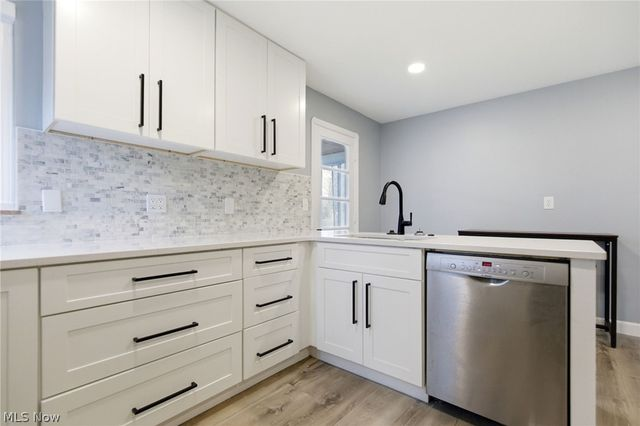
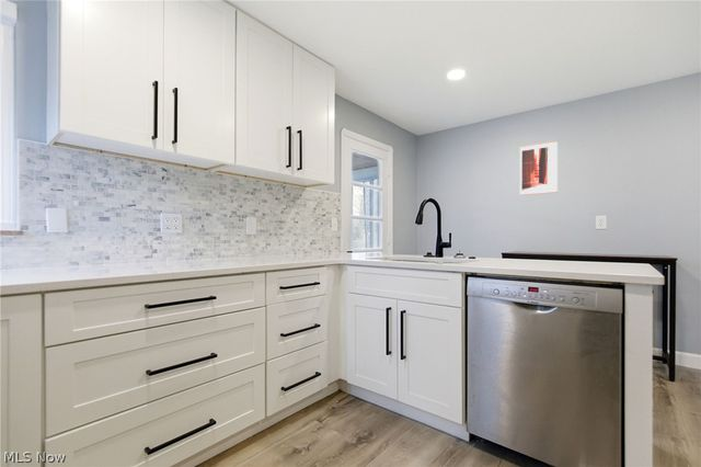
+ wall art (538, 169)
